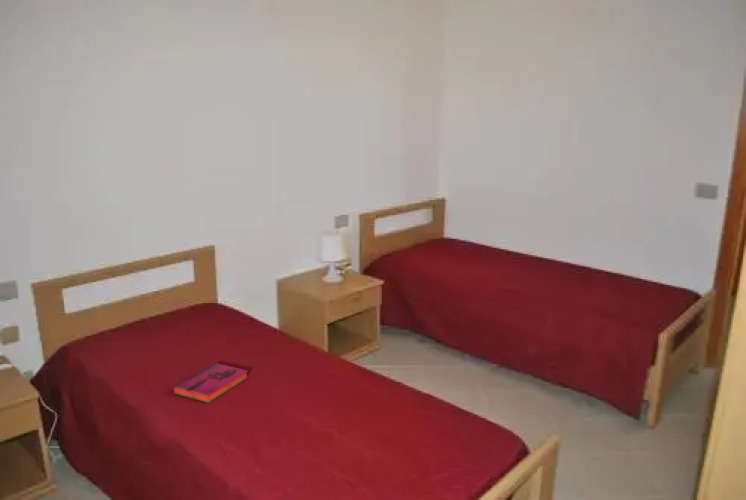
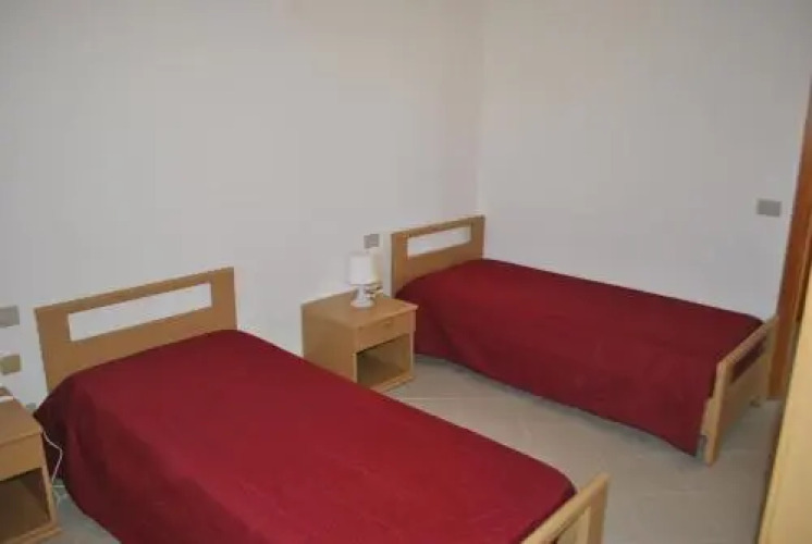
- hardback book (211, 381)
